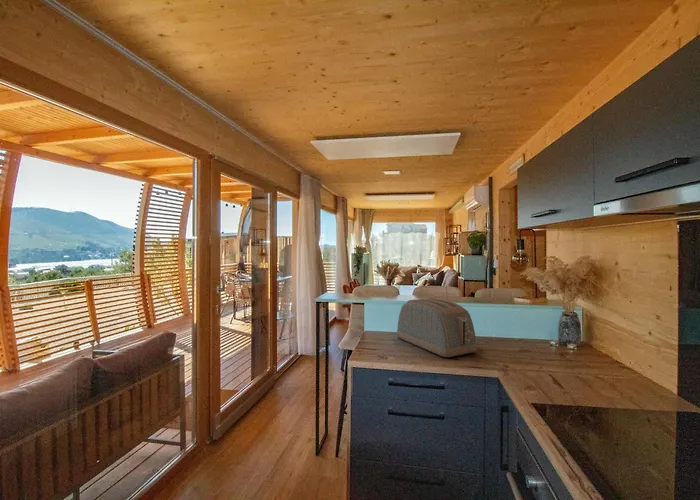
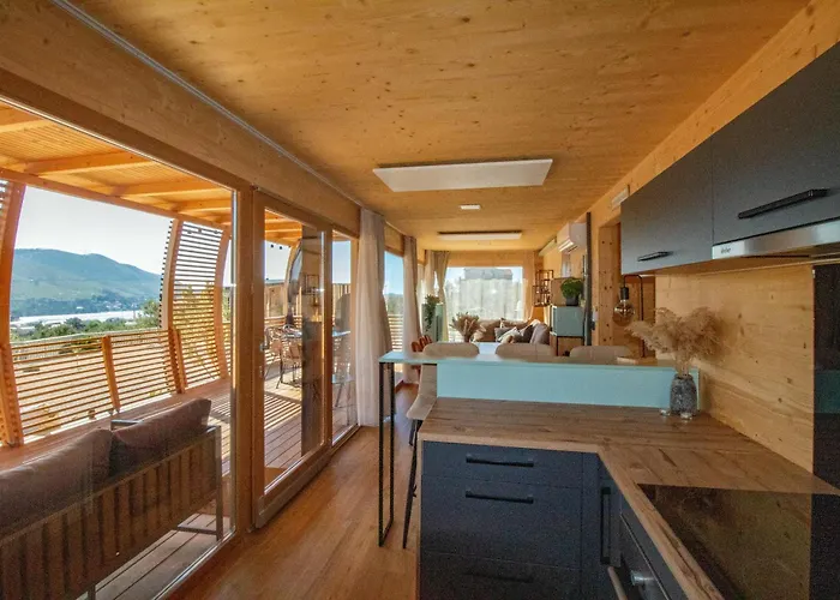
- toaster (435, 322)
